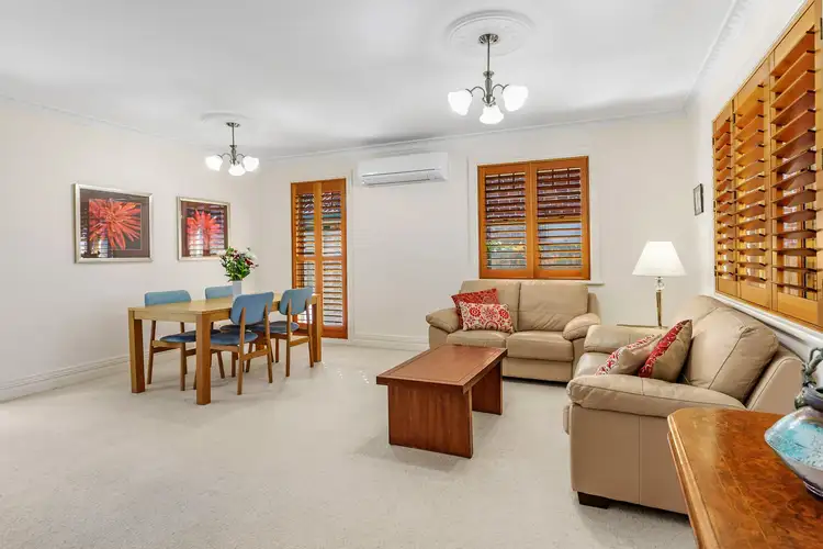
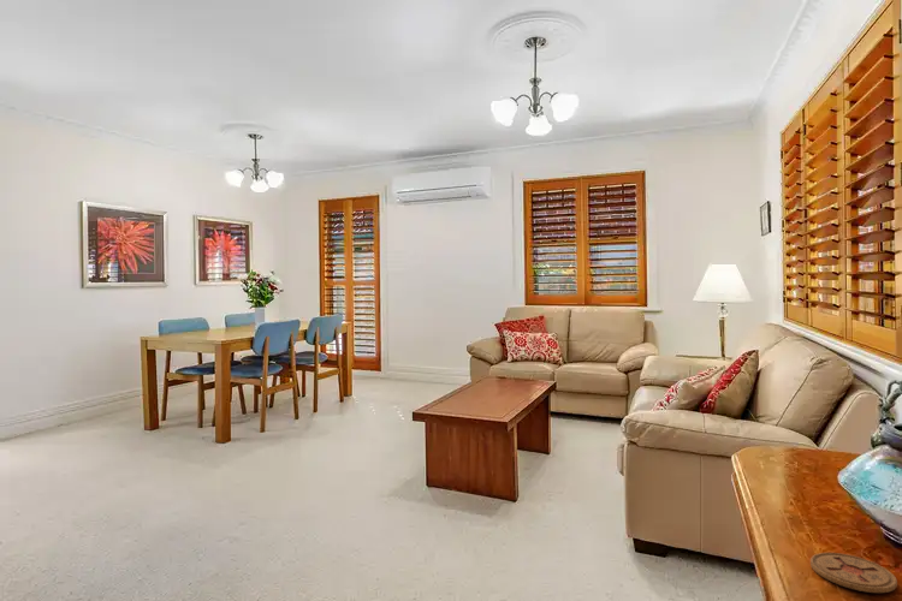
+ coaster (851, 571)
